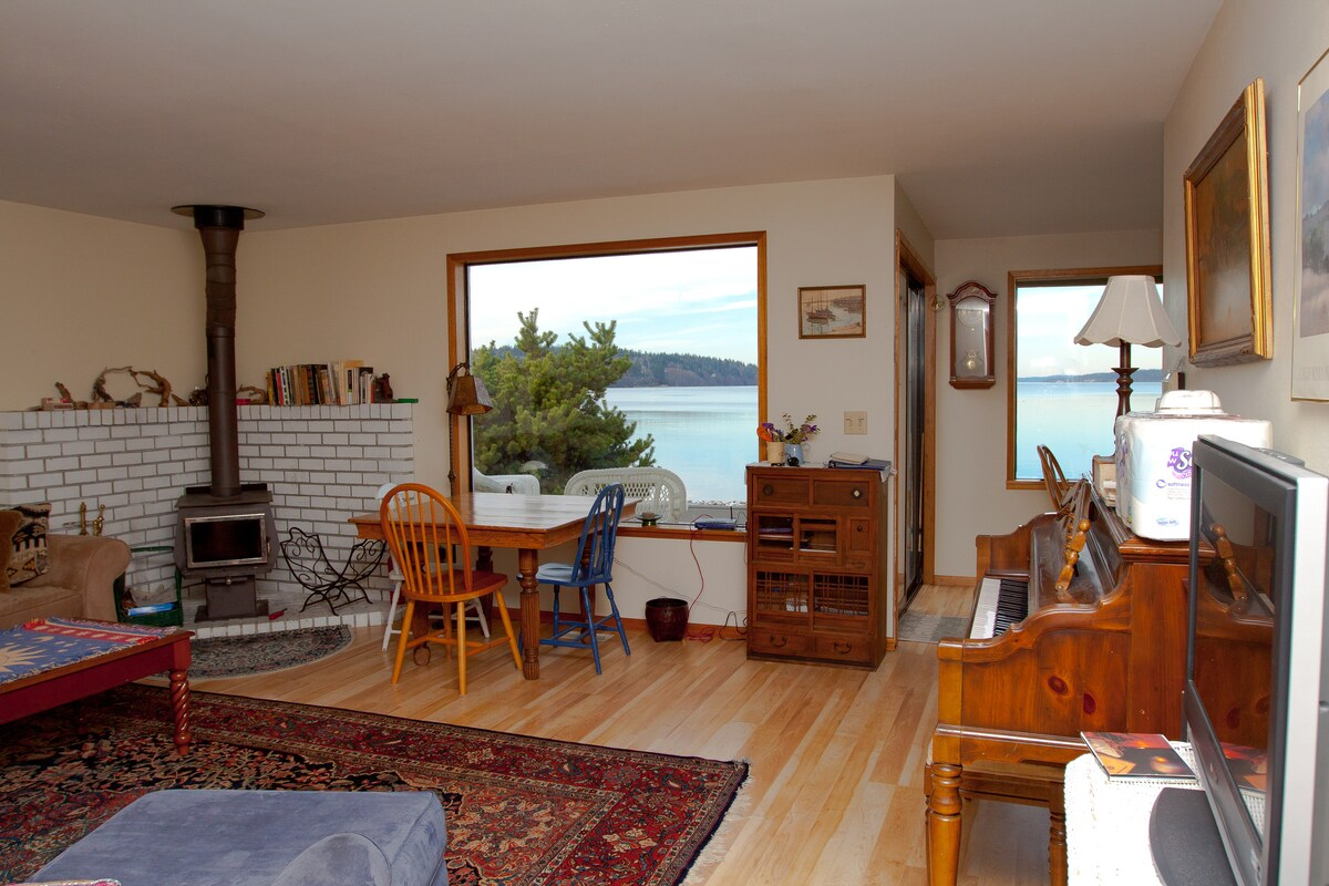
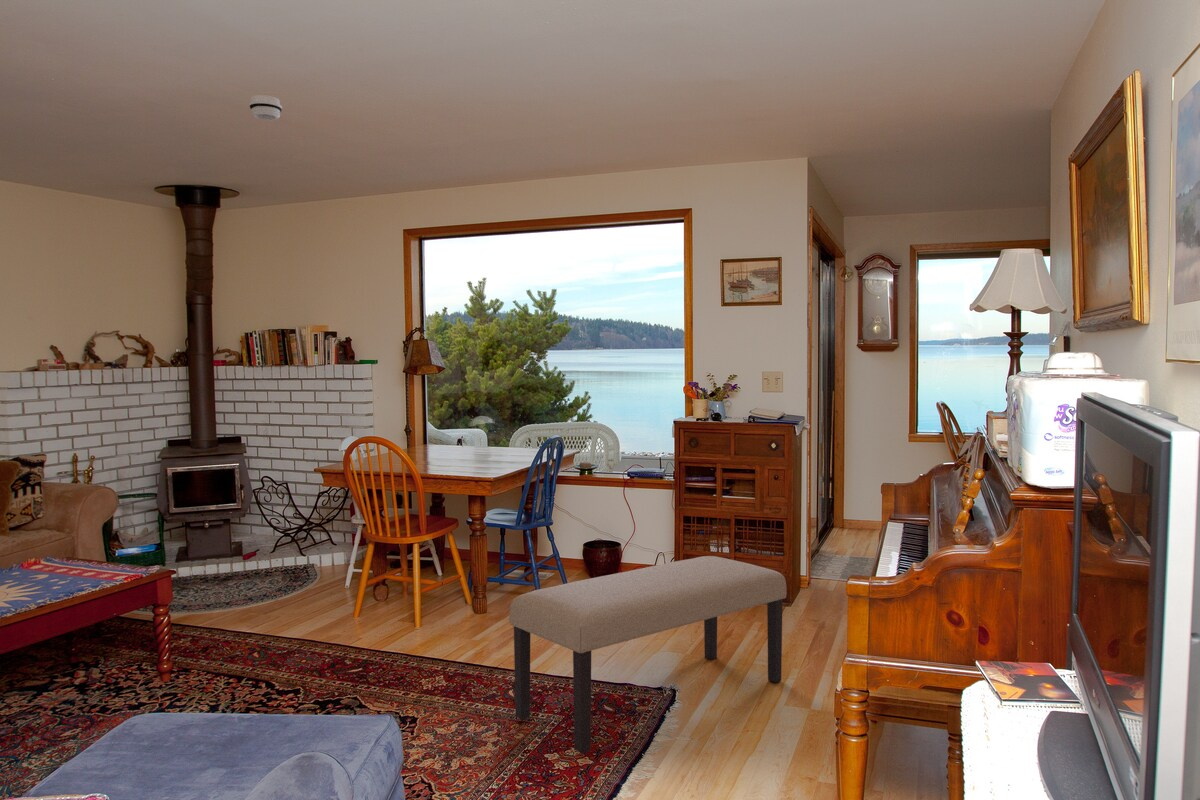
+ bench (653, 633)
+ smoke detector (265, 108)
